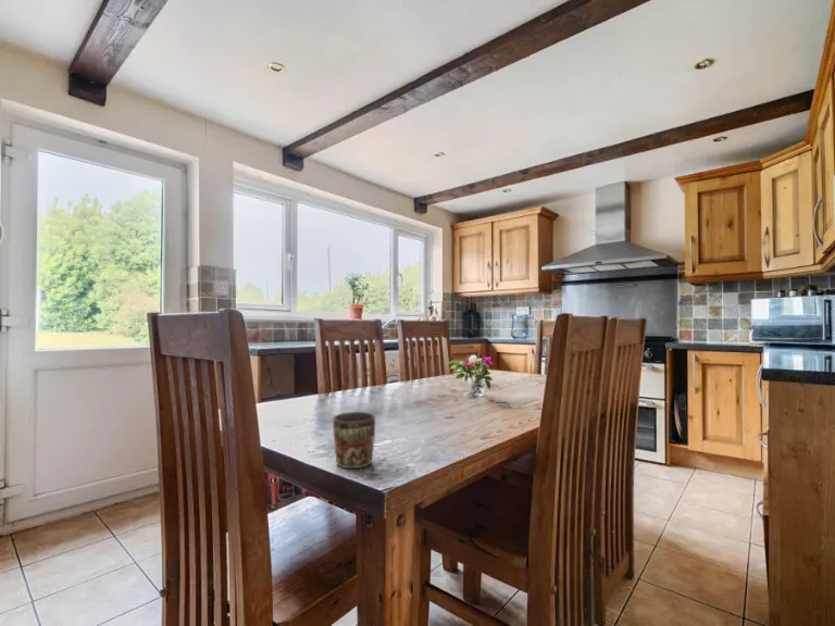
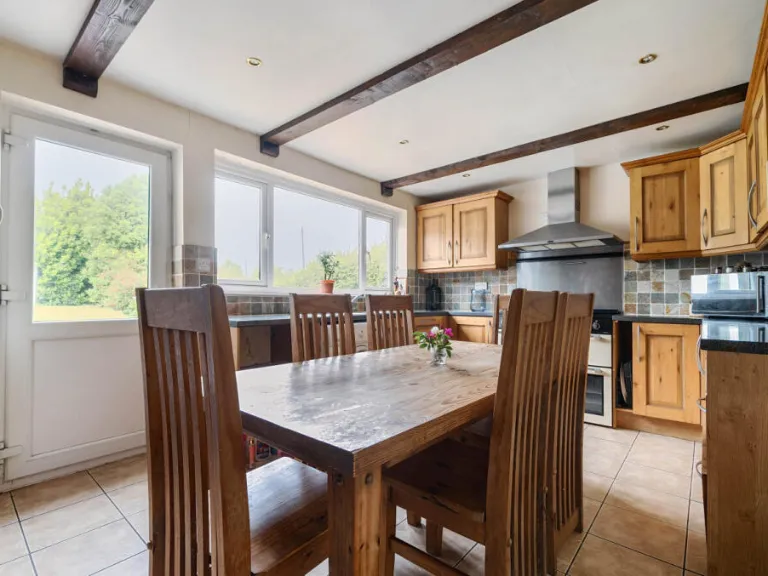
- mug (354, 436)
